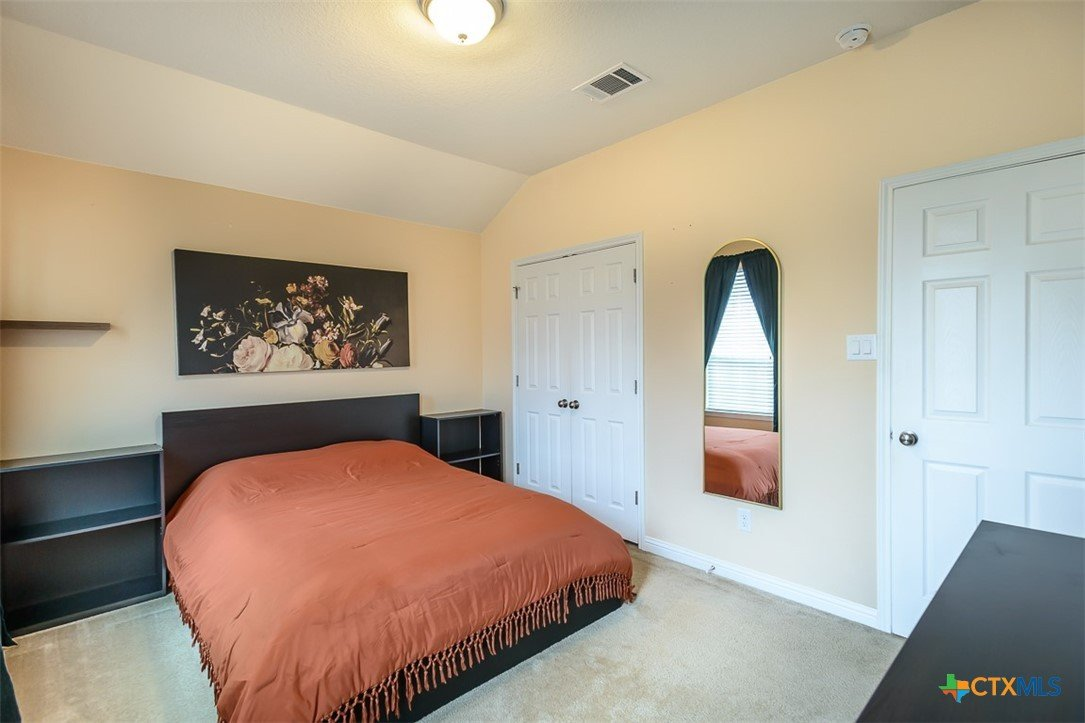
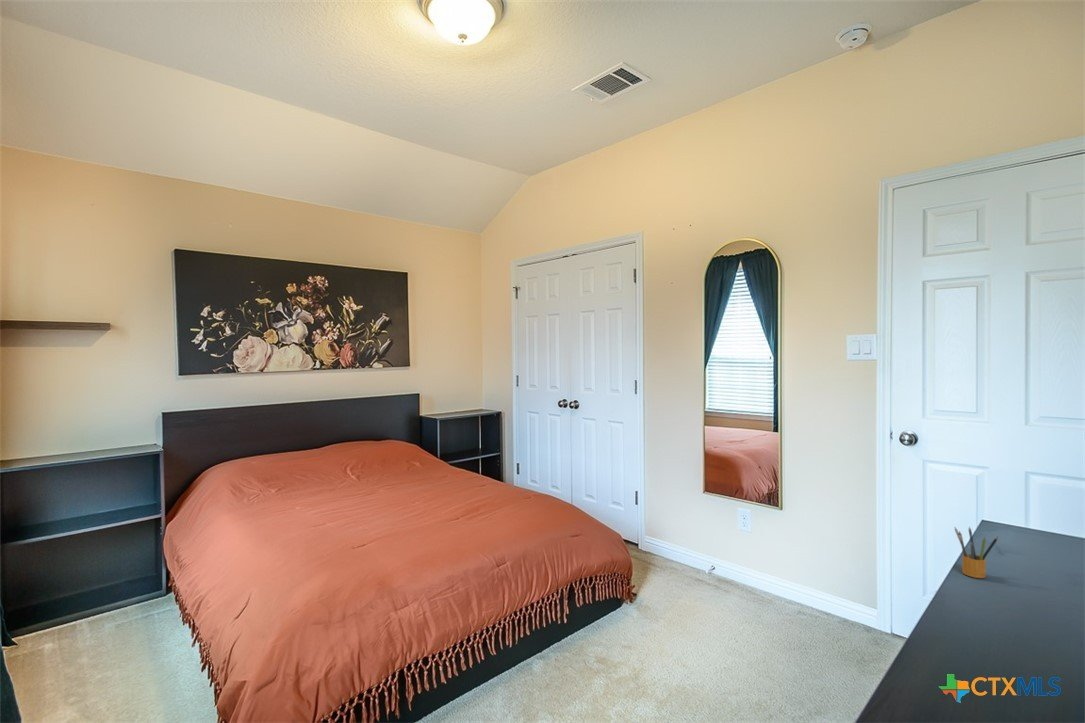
+ pencil box (975, 553)
